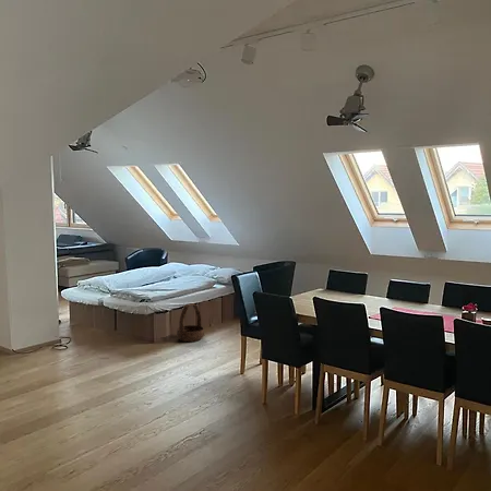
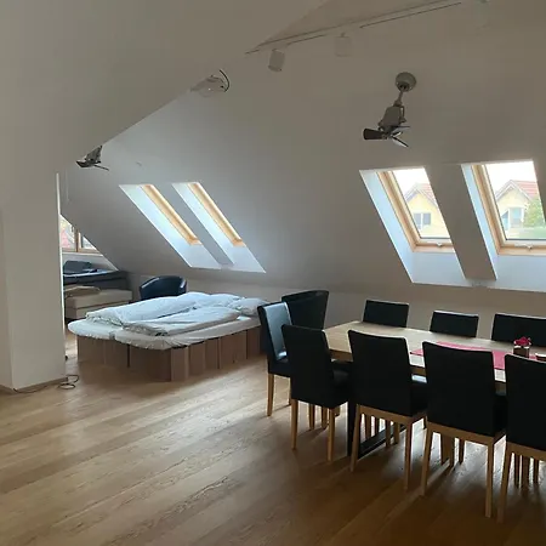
- basket (190, 325)
